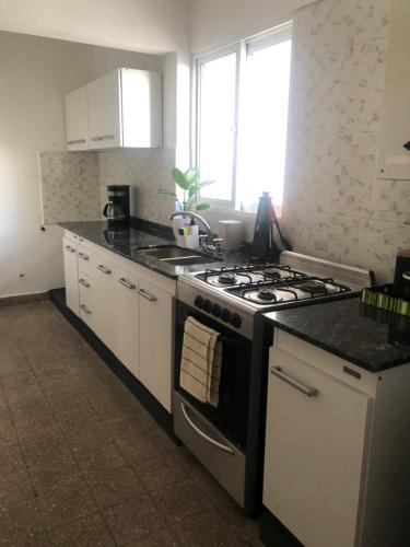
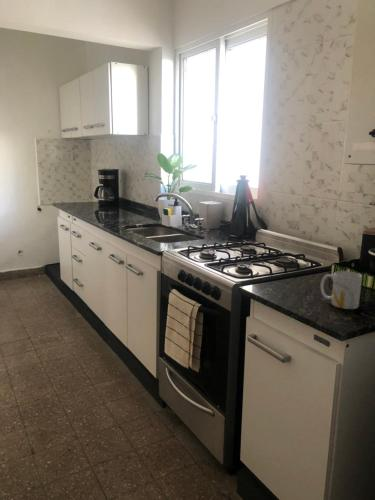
+ mug (341, 289)
